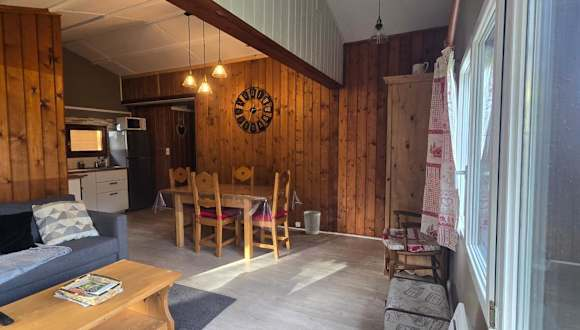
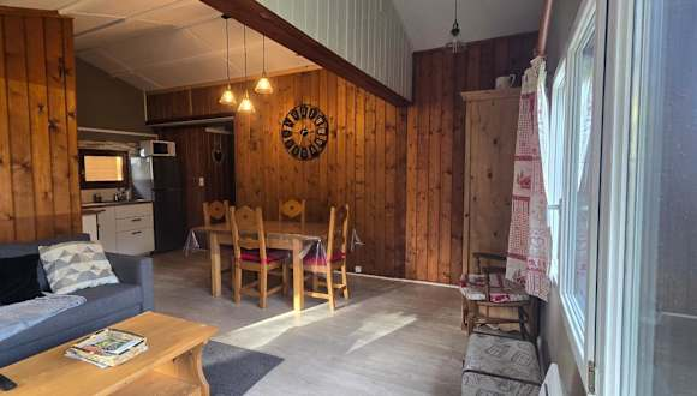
- wastebasket (312, 222)
